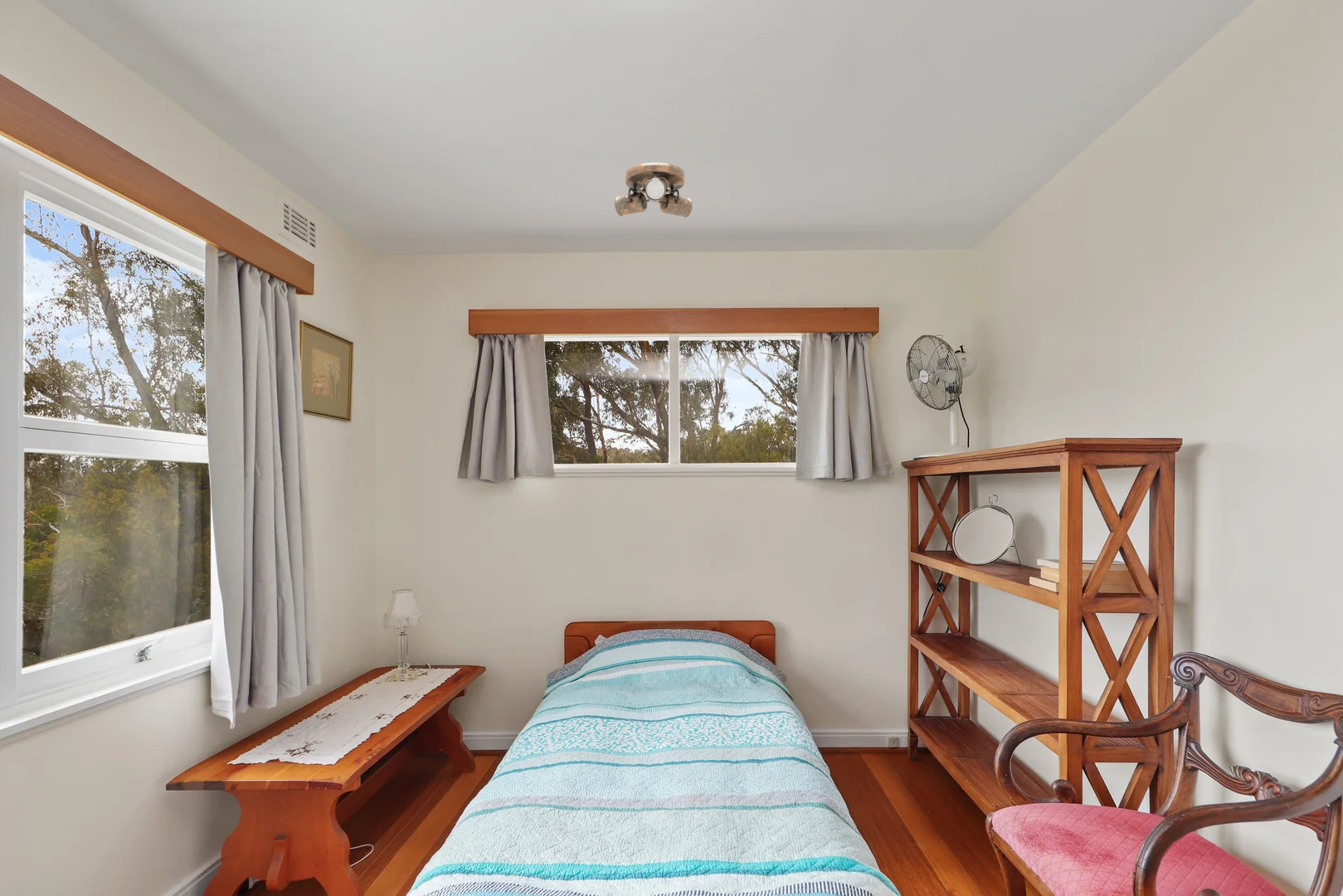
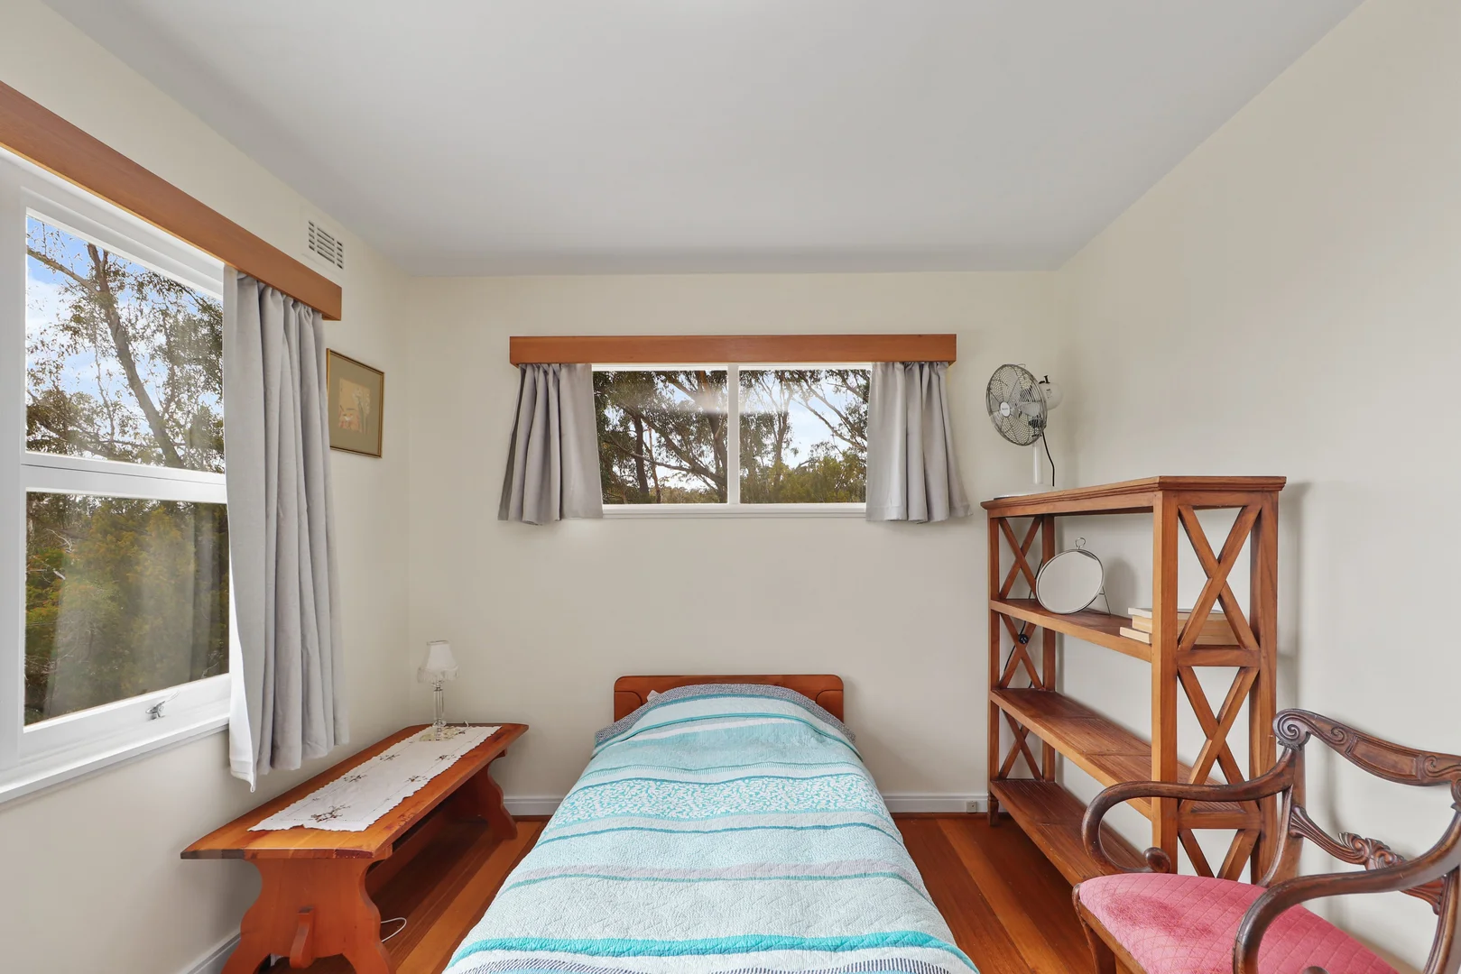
- ceiling light (653, 192)
